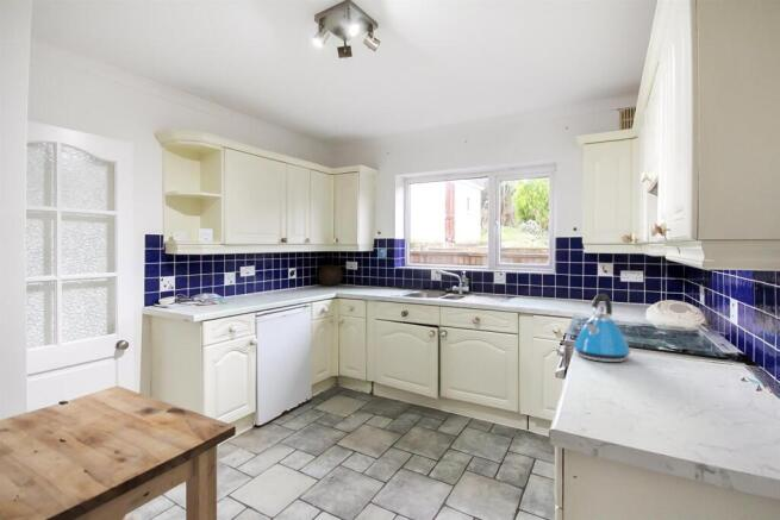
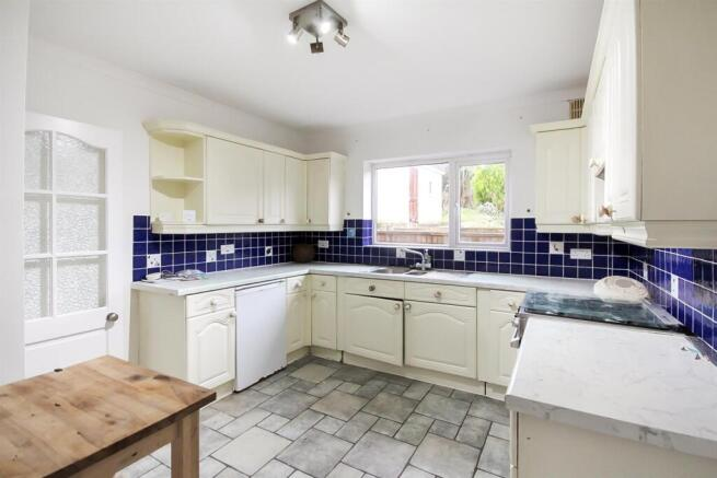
- kettle (601, 324)
